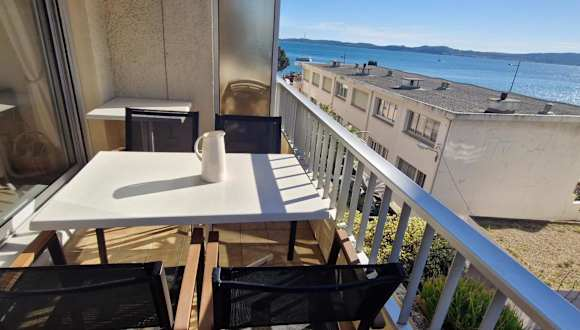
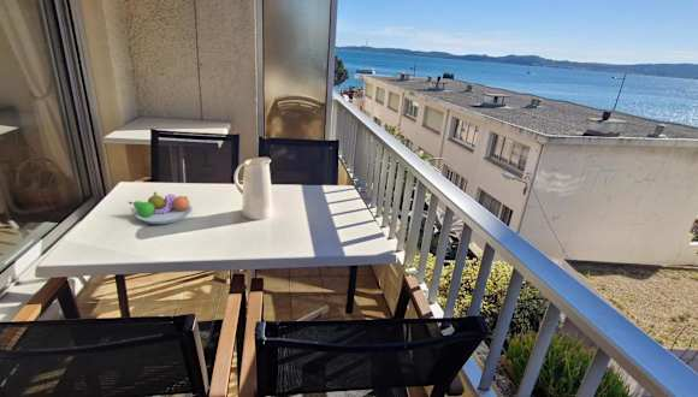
+ fruit bowl (161, 206)
